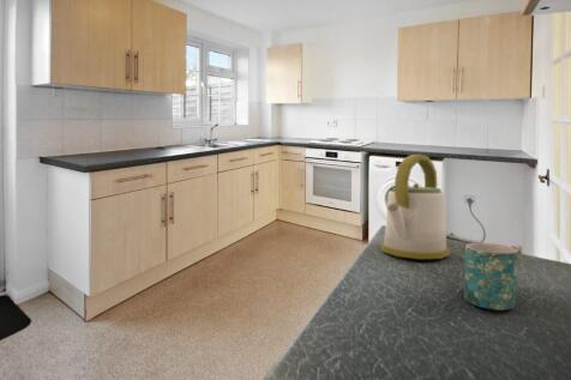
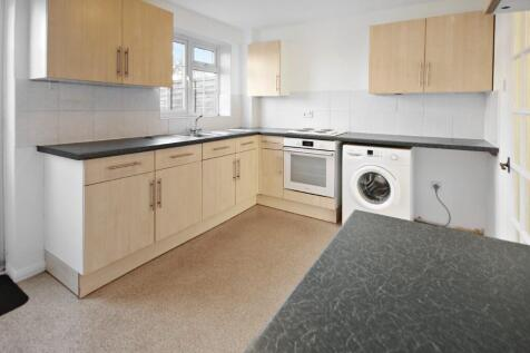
- kettle (411, 203)
- mug (492, 272)
